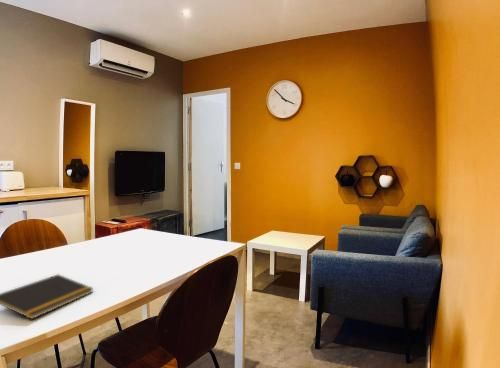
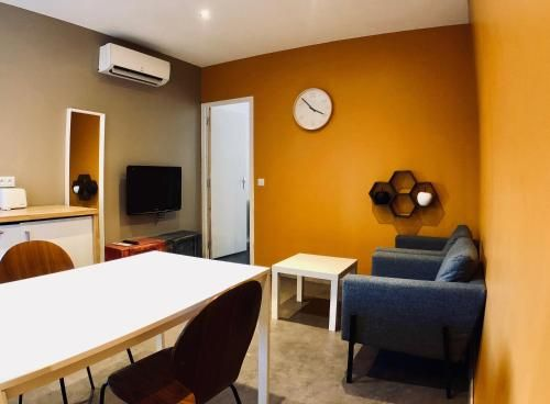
- notepad (46, 294)
